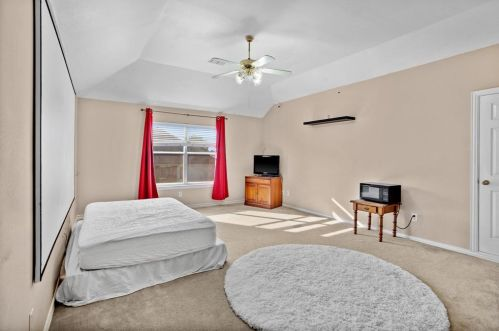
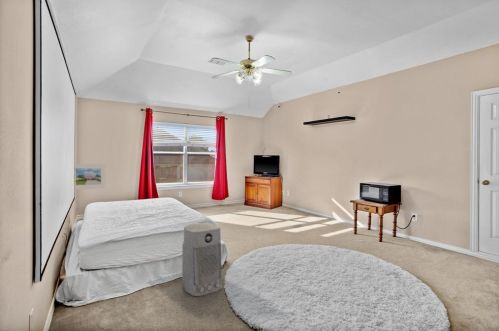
+ air purifier (201, 256)
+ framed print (88, 176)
